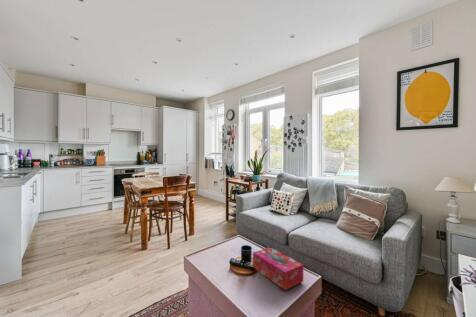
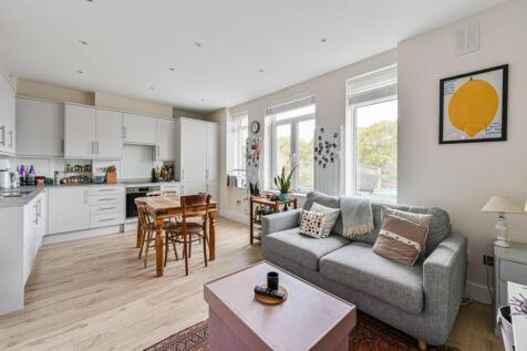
- tissue box (276, 266)
